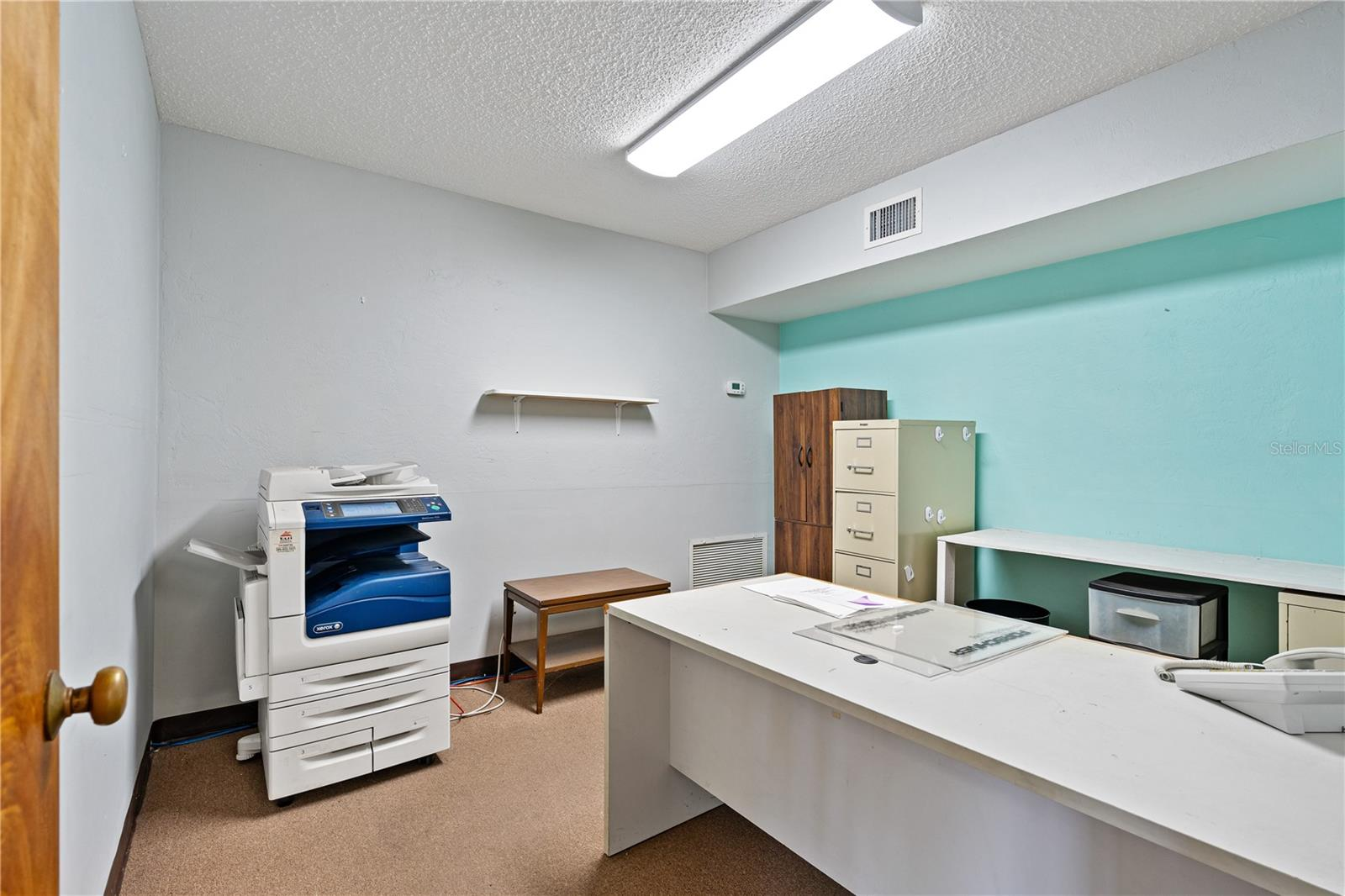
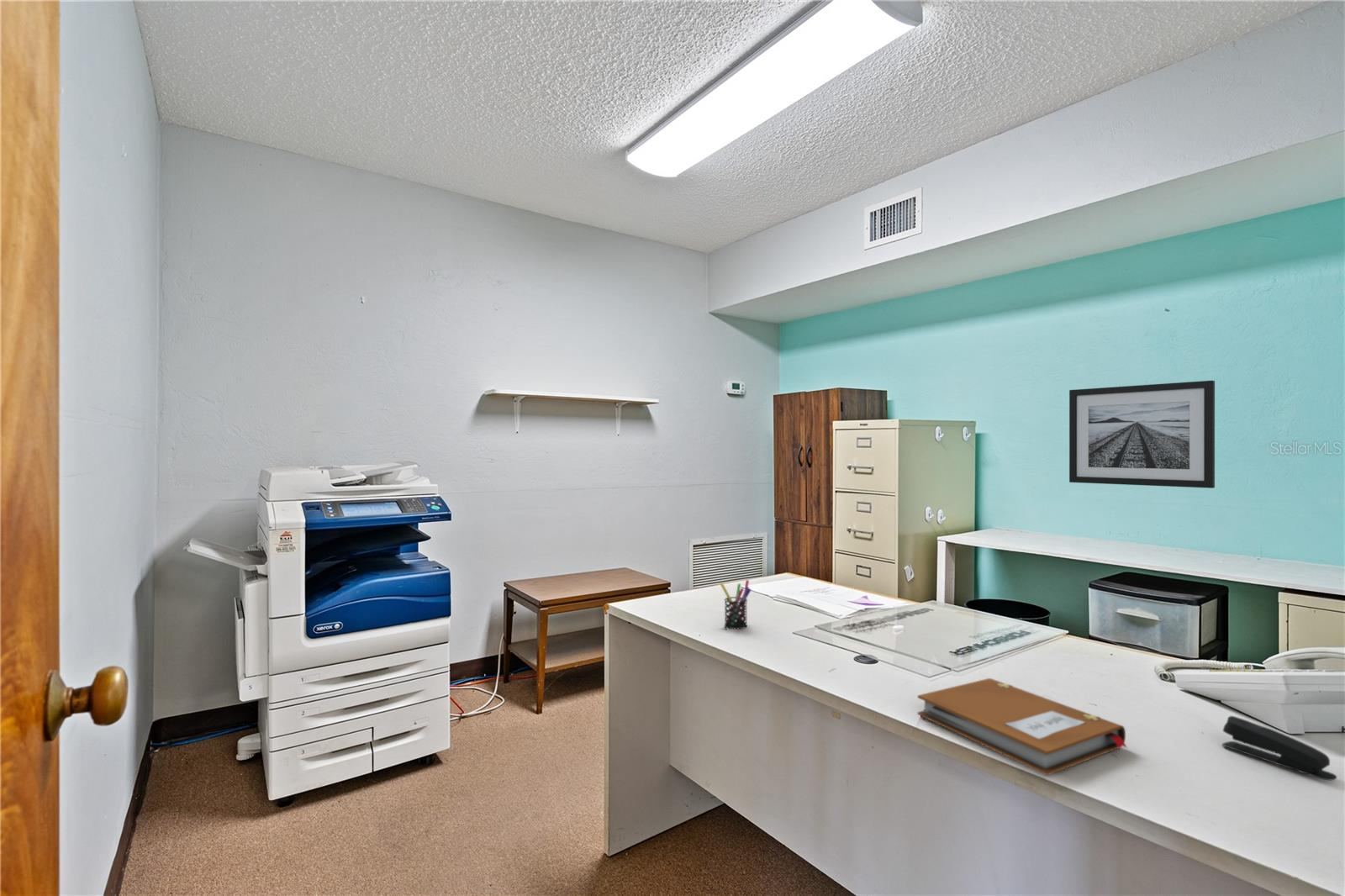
+ notebook (1020, 720)
+ stapler (1276, 745)
+ pen holder (737, 602)
+ wall art (1137, 435)
